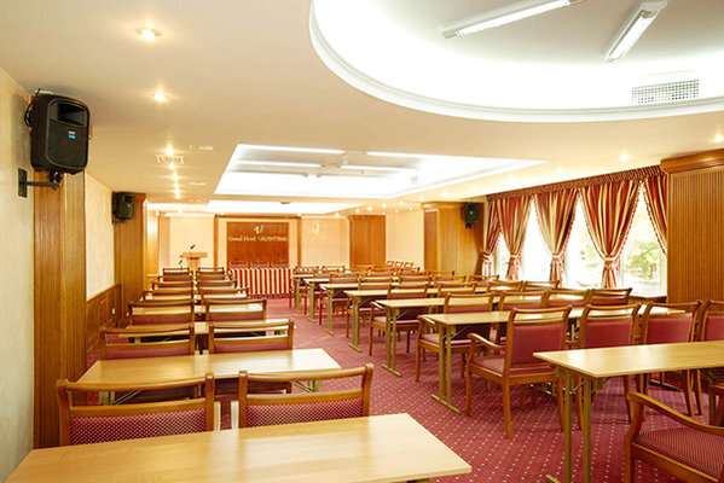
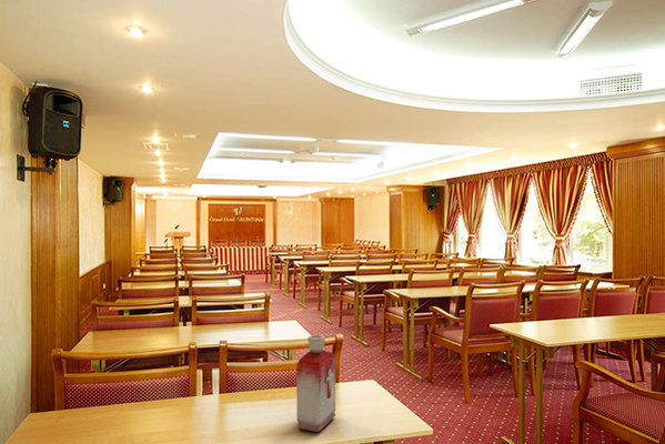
+ bottle (316, 380)
